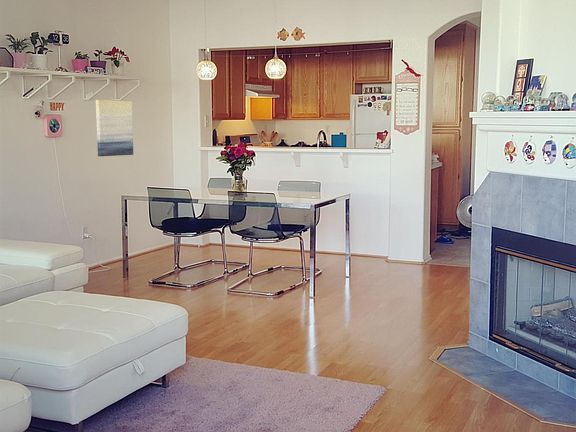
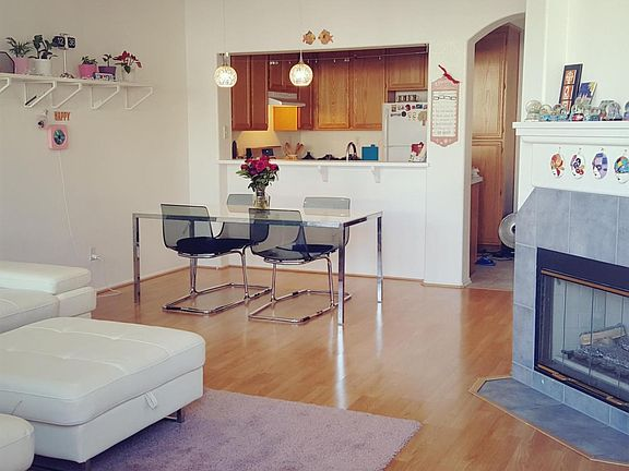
- wall art (115, 128)
